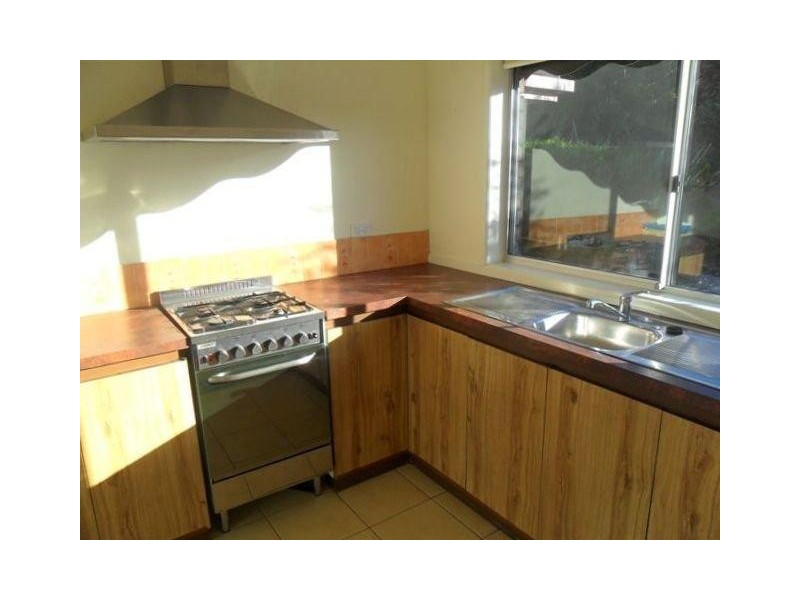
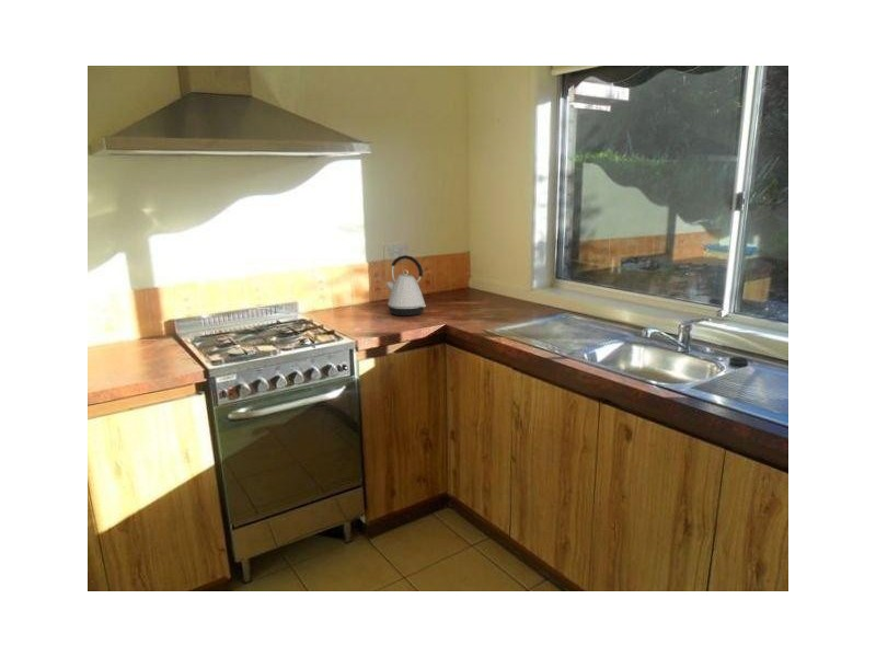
+ kettle (404, 285)
